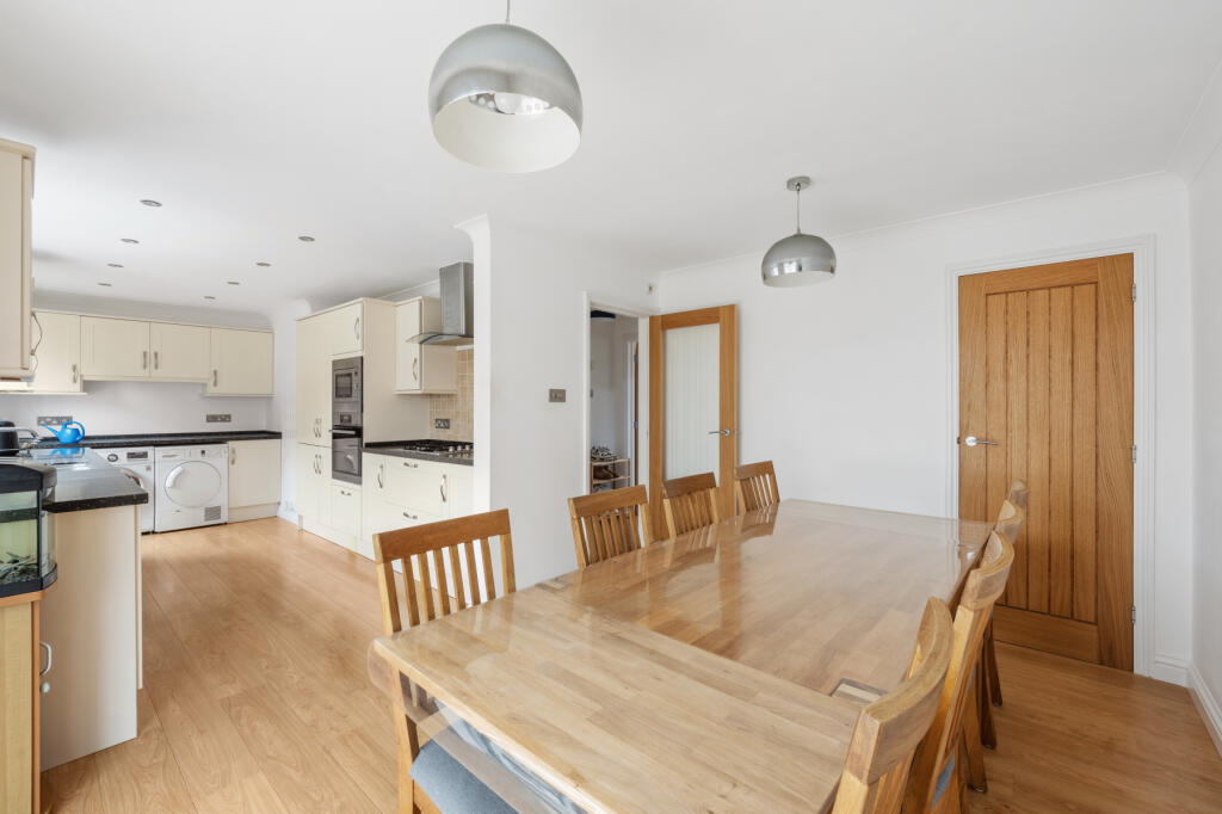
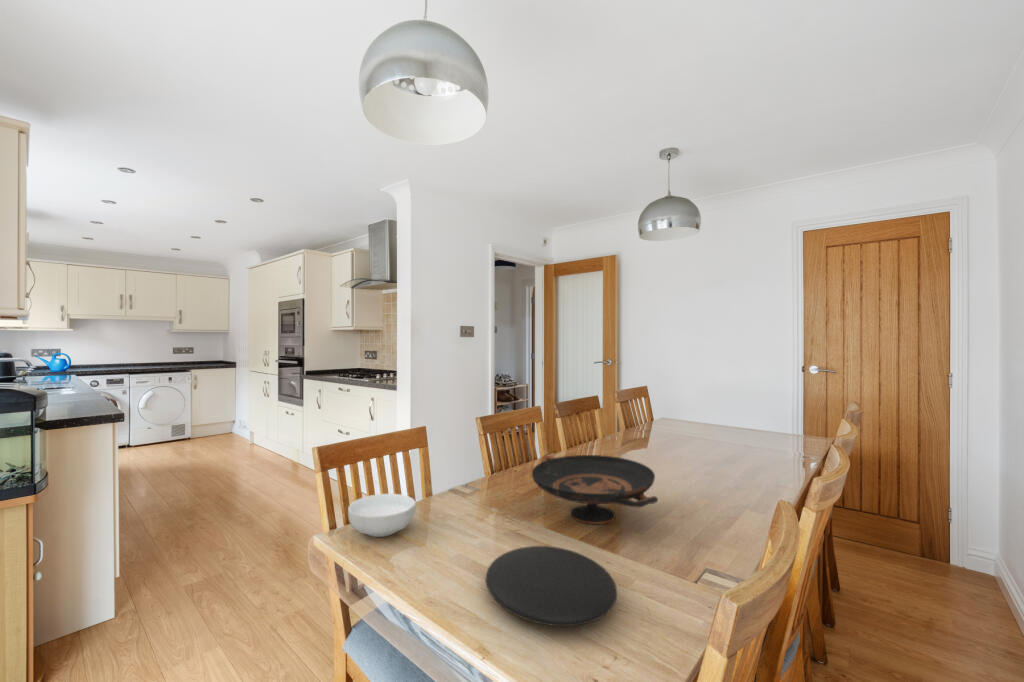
+ plate (549, 580)
+ cereal bowl (382, 517)
+ decorative bowl (591, 492)
